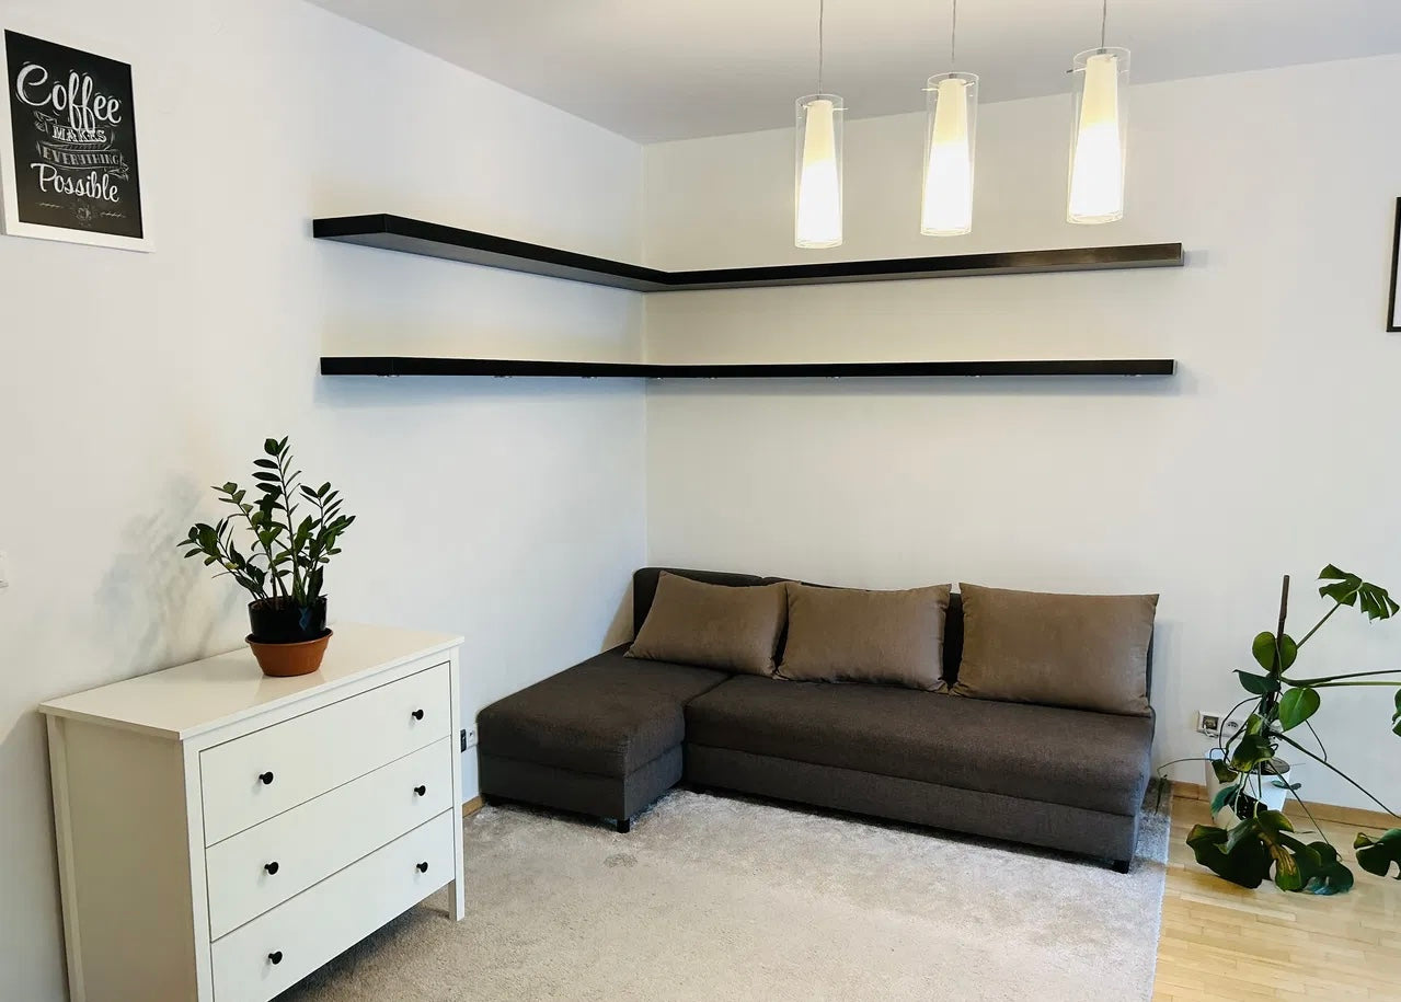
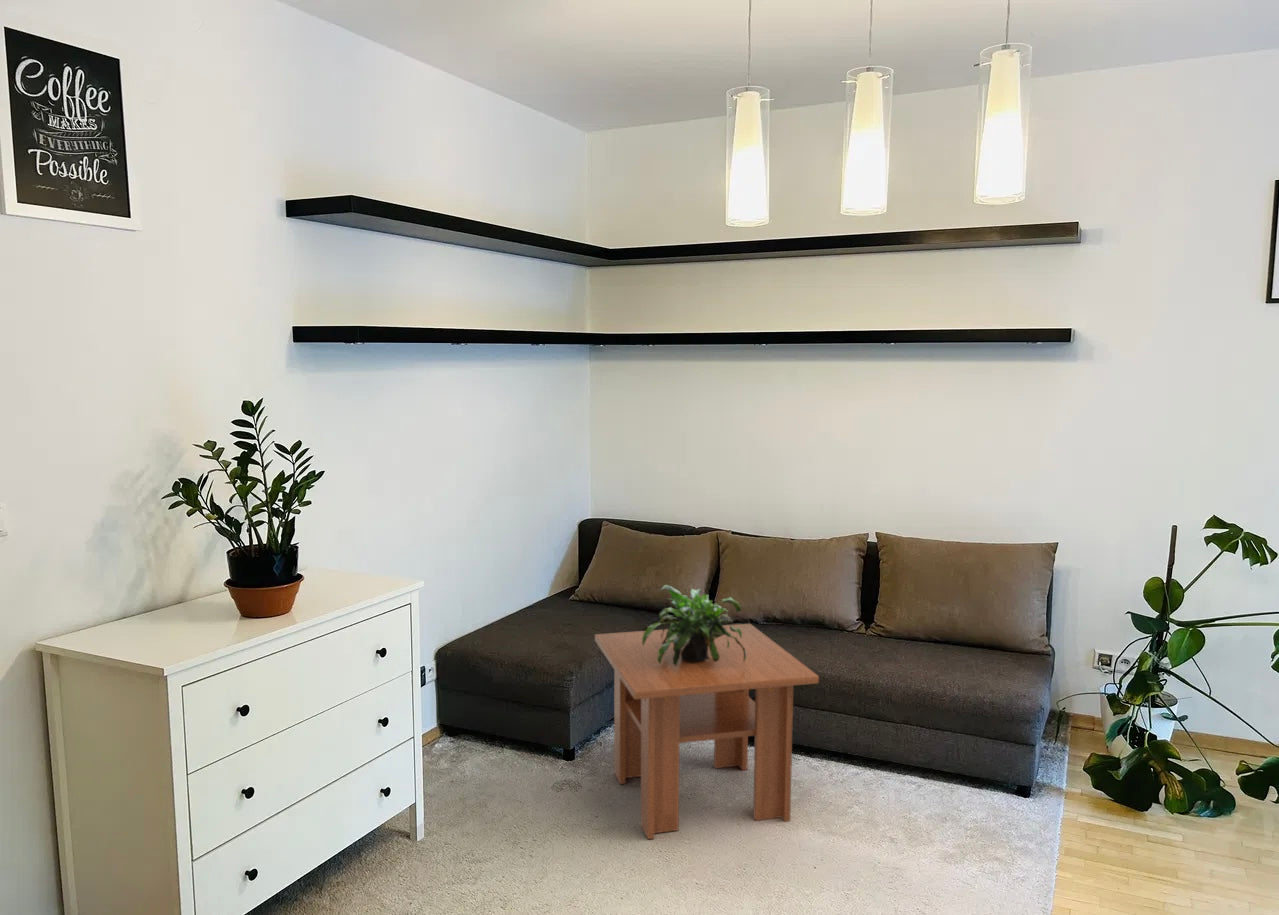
+ potted plant (689, 620)
+ coffee table (698, 725)
